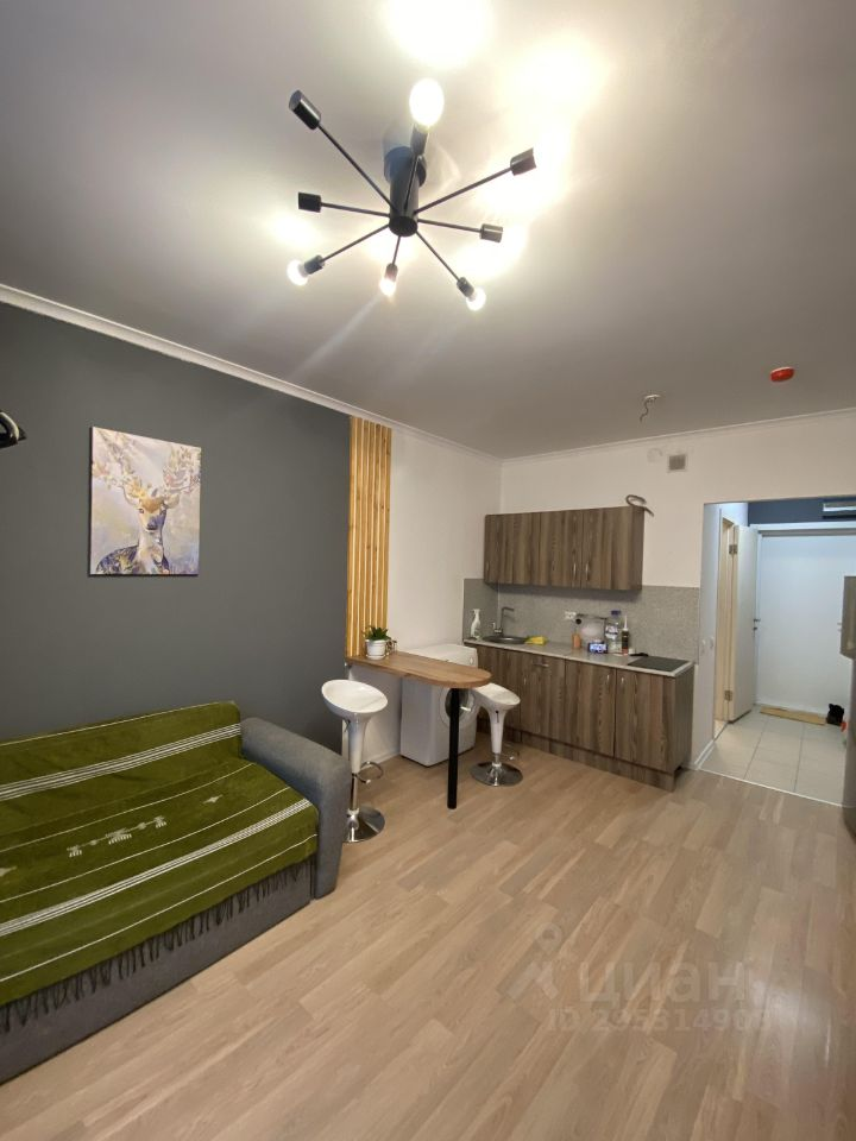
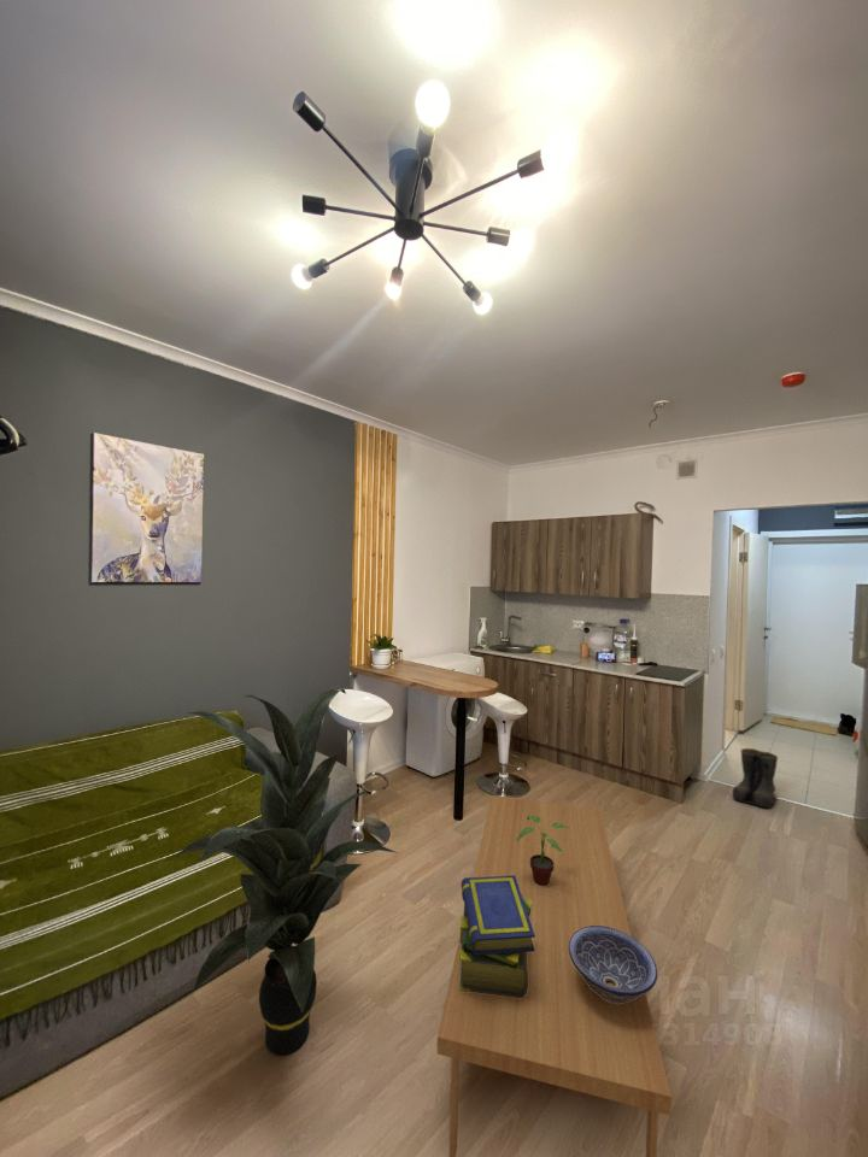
+ stack of books (495, 929)
+ coffee table (544, 929)
+ potted plant (542, 851)
+ decorative bowl (610, 970)
+ indoor plant (275, 863)
+ boots (755, 775)
